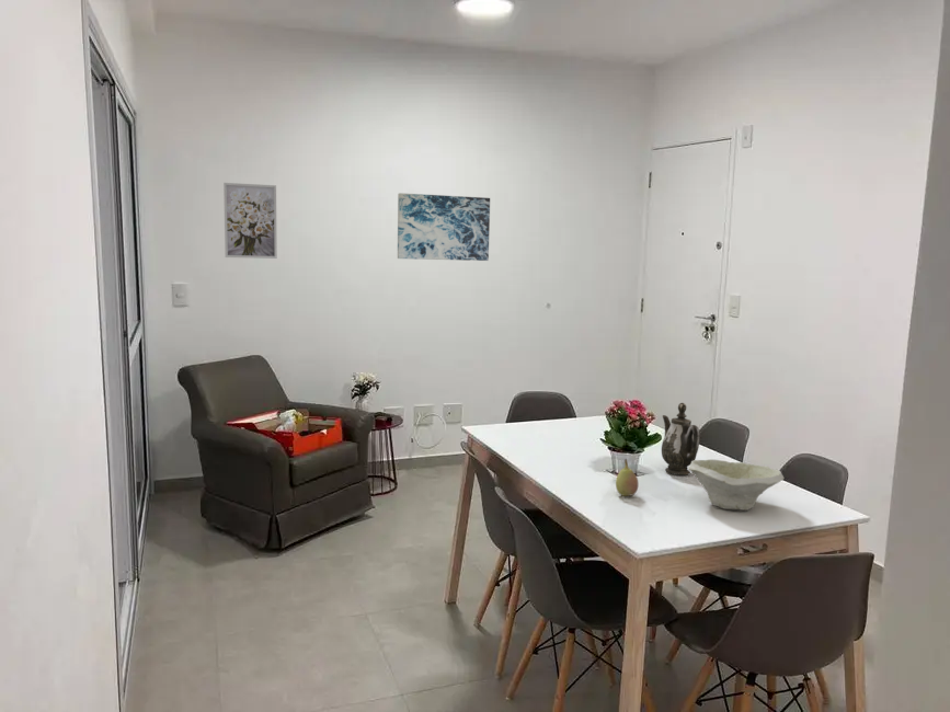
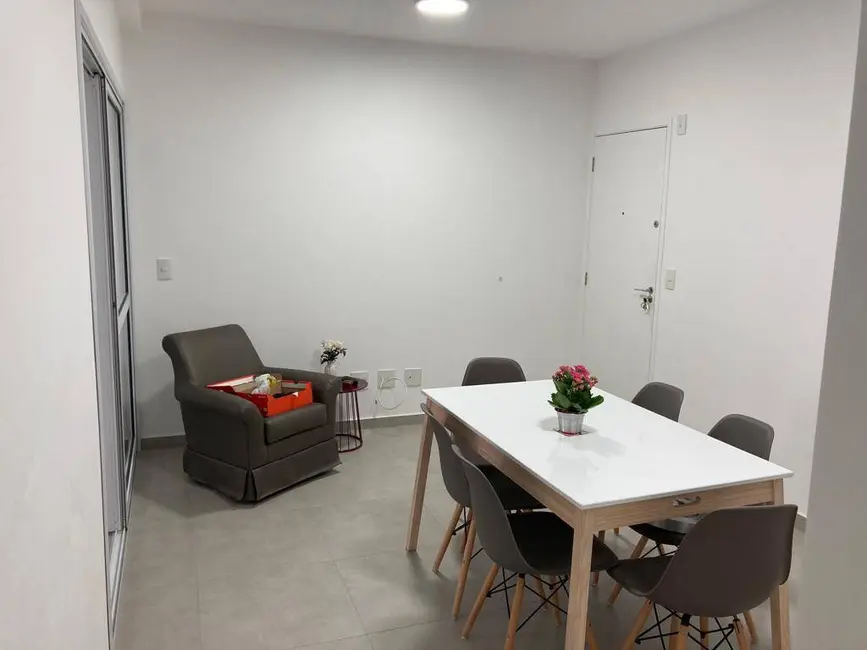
- wall art (444, 228)
- wall art (250, 221)
- bowl (733, 484)
- teapot (678, 437)
- fruit (627, 476)
